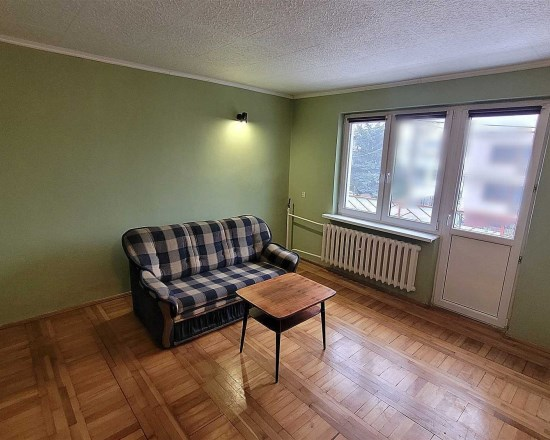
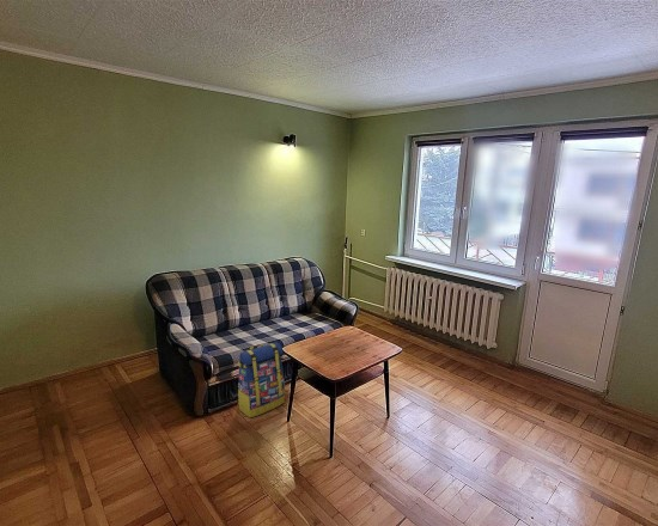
+ backpack (260, 377)
